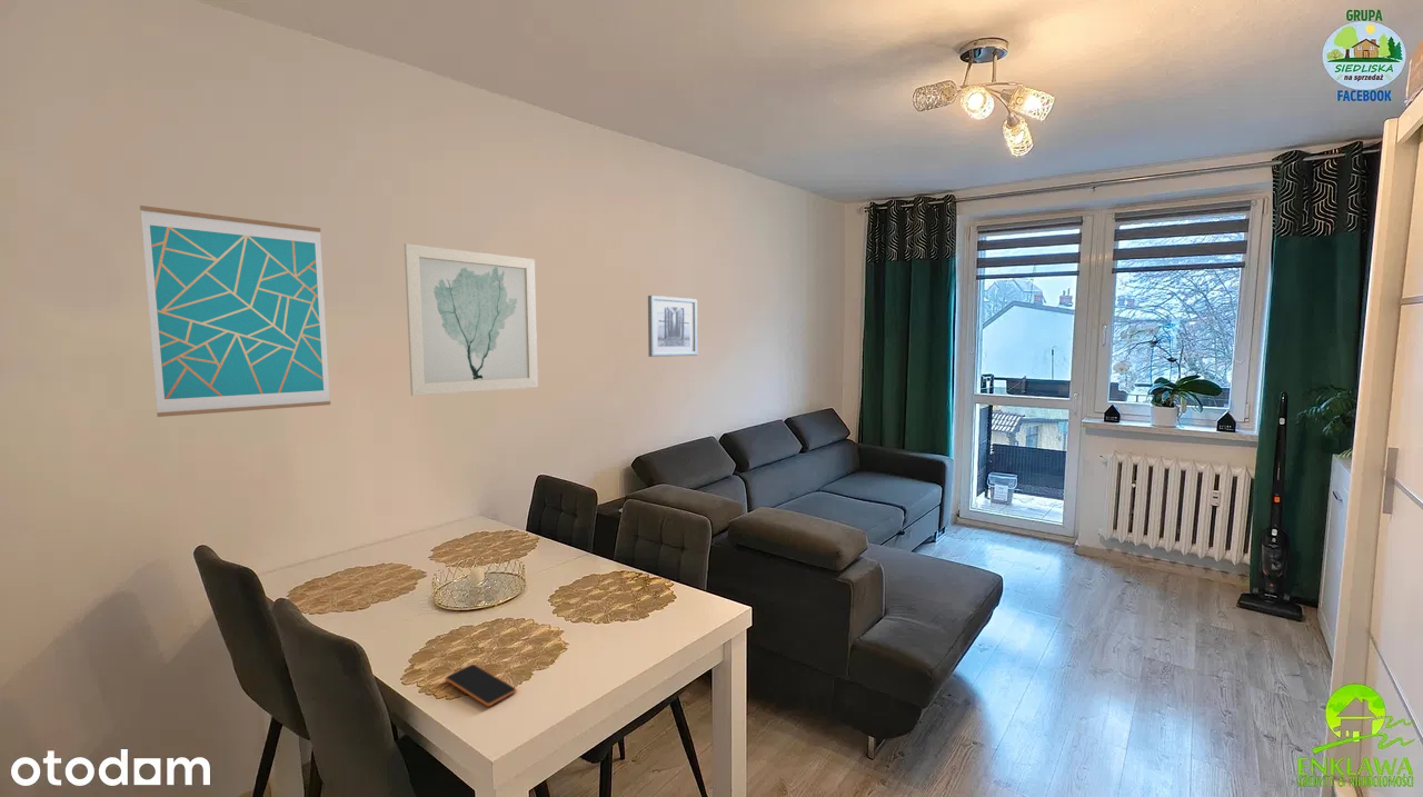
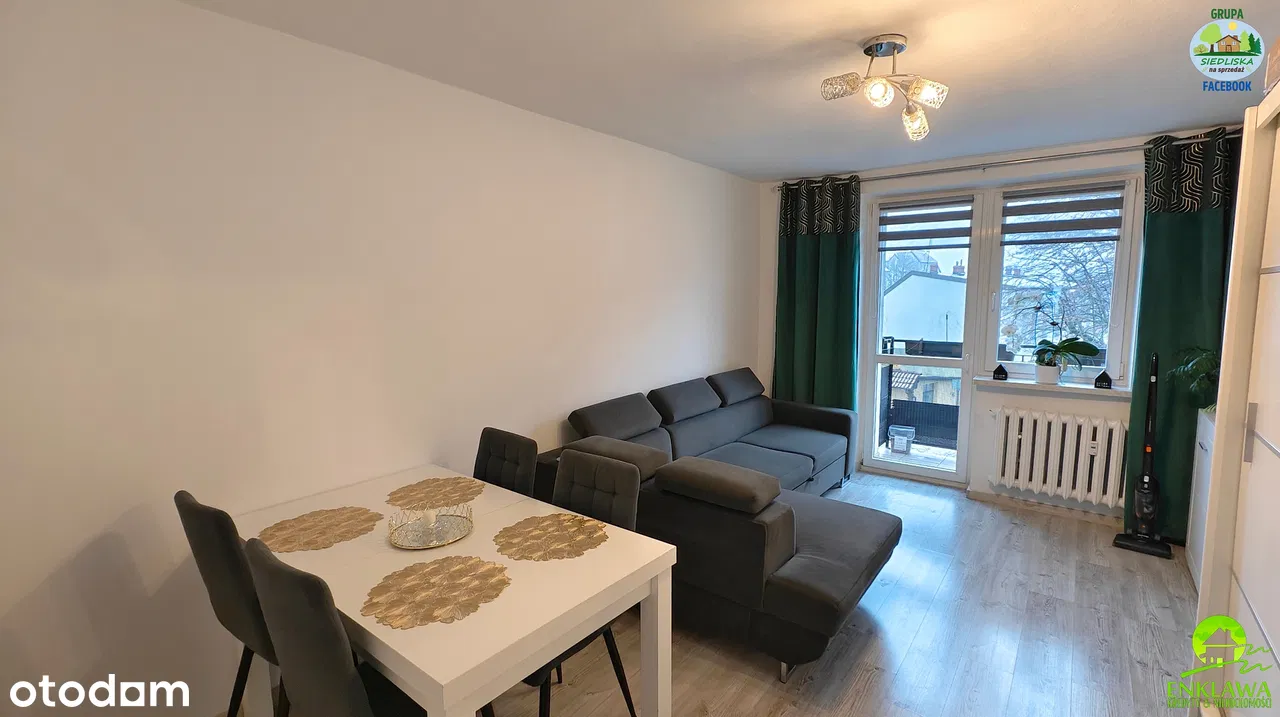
- wall art (674, 327)
- smartphone (480, 684)
- wall art (477, 321)
- wall art (245, 315)
